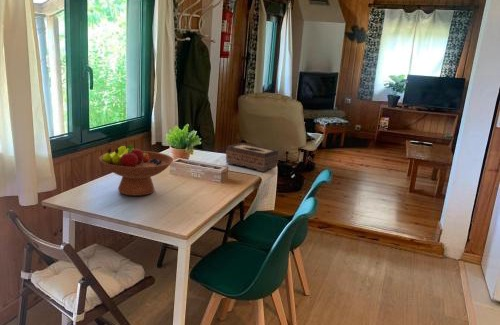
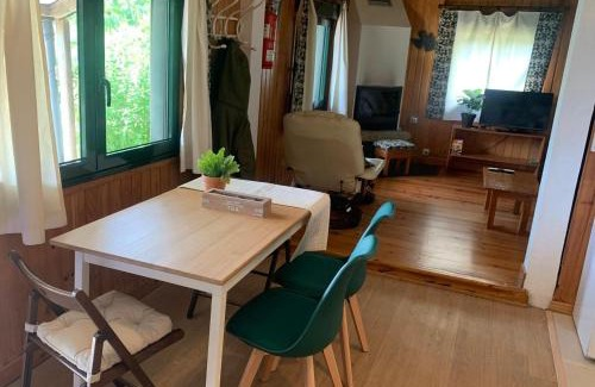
- fruit bowl (136, 168)
- tissue box (252, 156)
